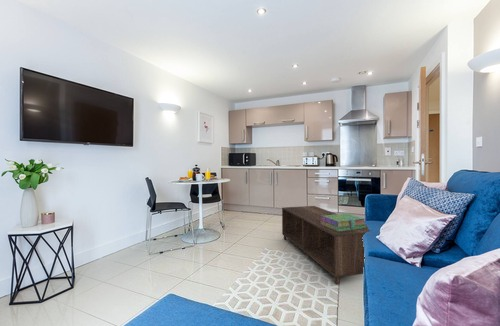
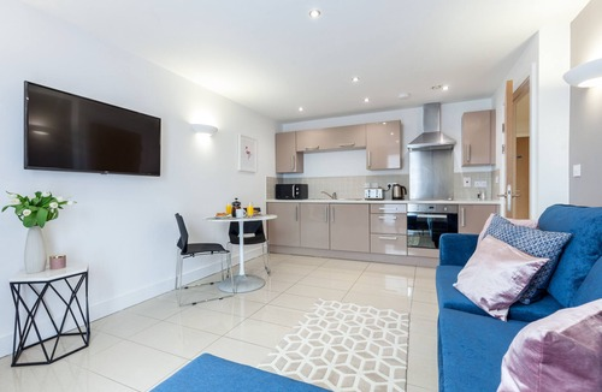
- stack of books (342, 221)
- coffee table (322, 235)
